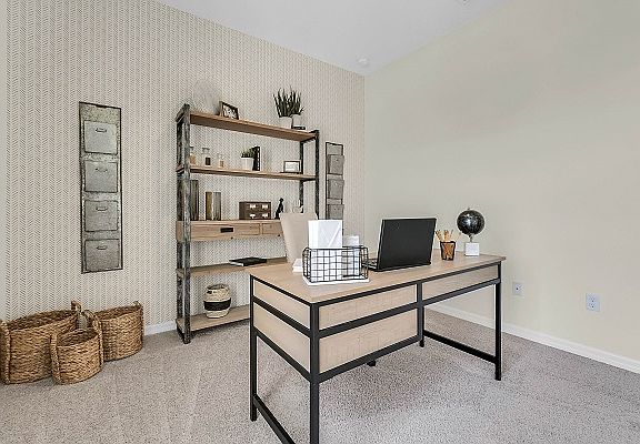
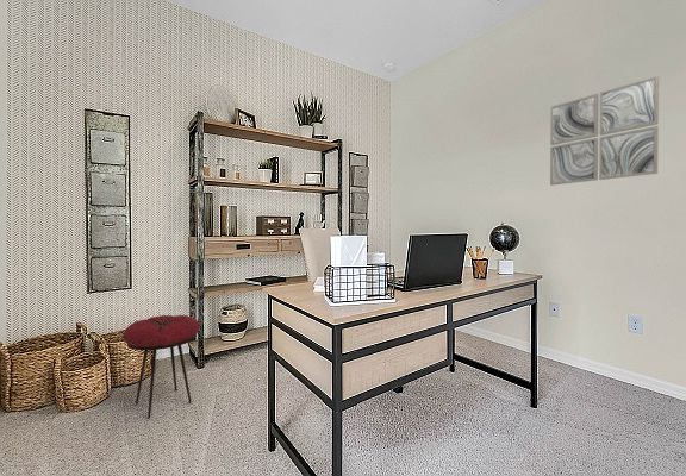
+ wall art (599, 137)
+ stool (155, 361)
